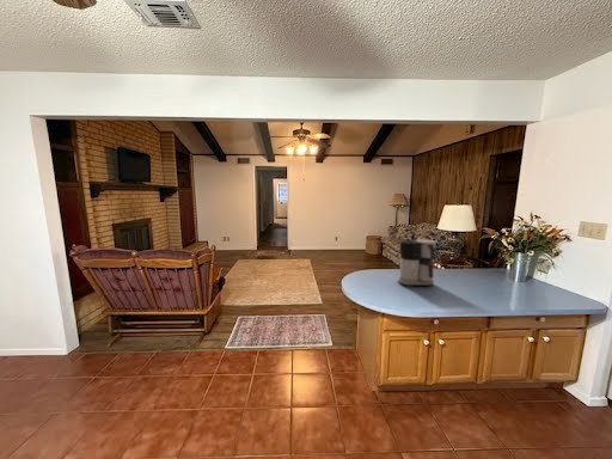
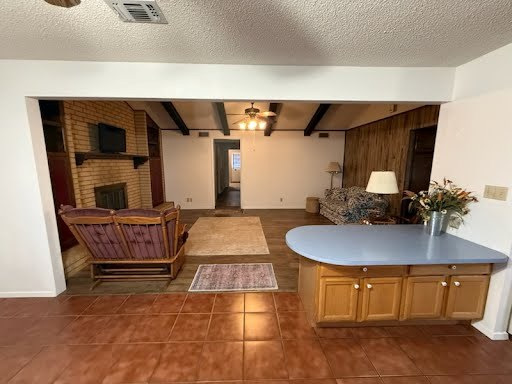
- coffee maker (417, 262)
